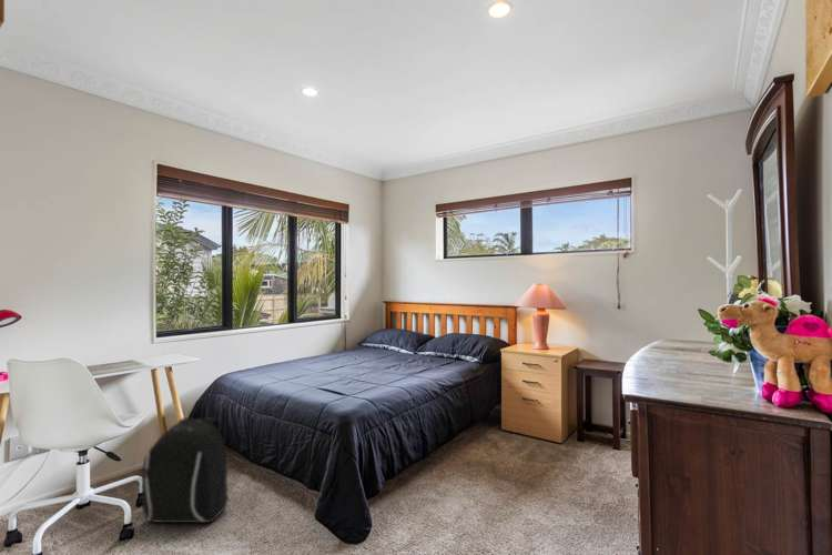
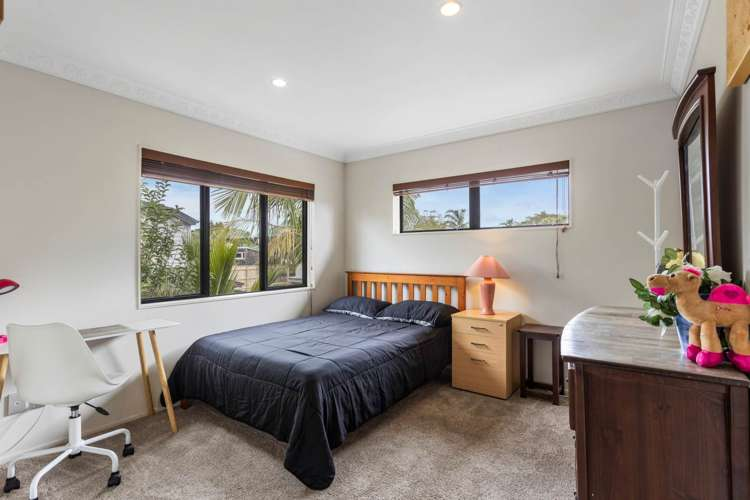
- backpack (190, 466)
